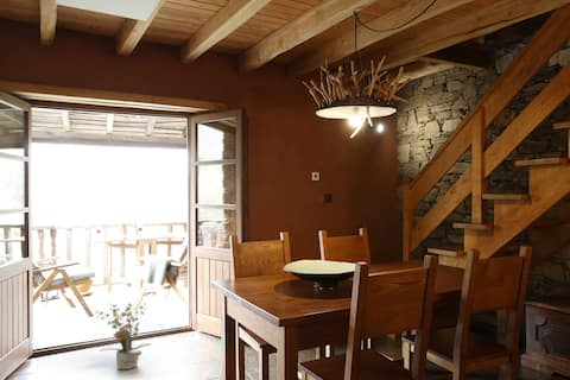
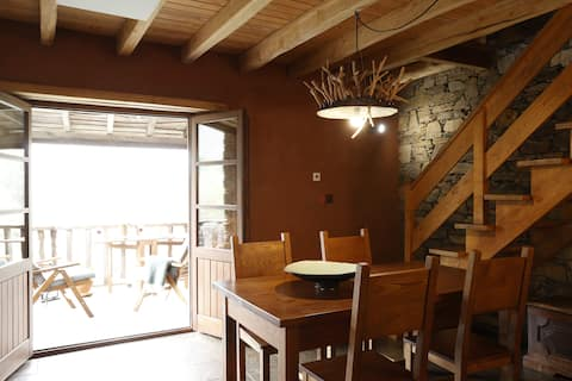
- potted plant (124, 335)
